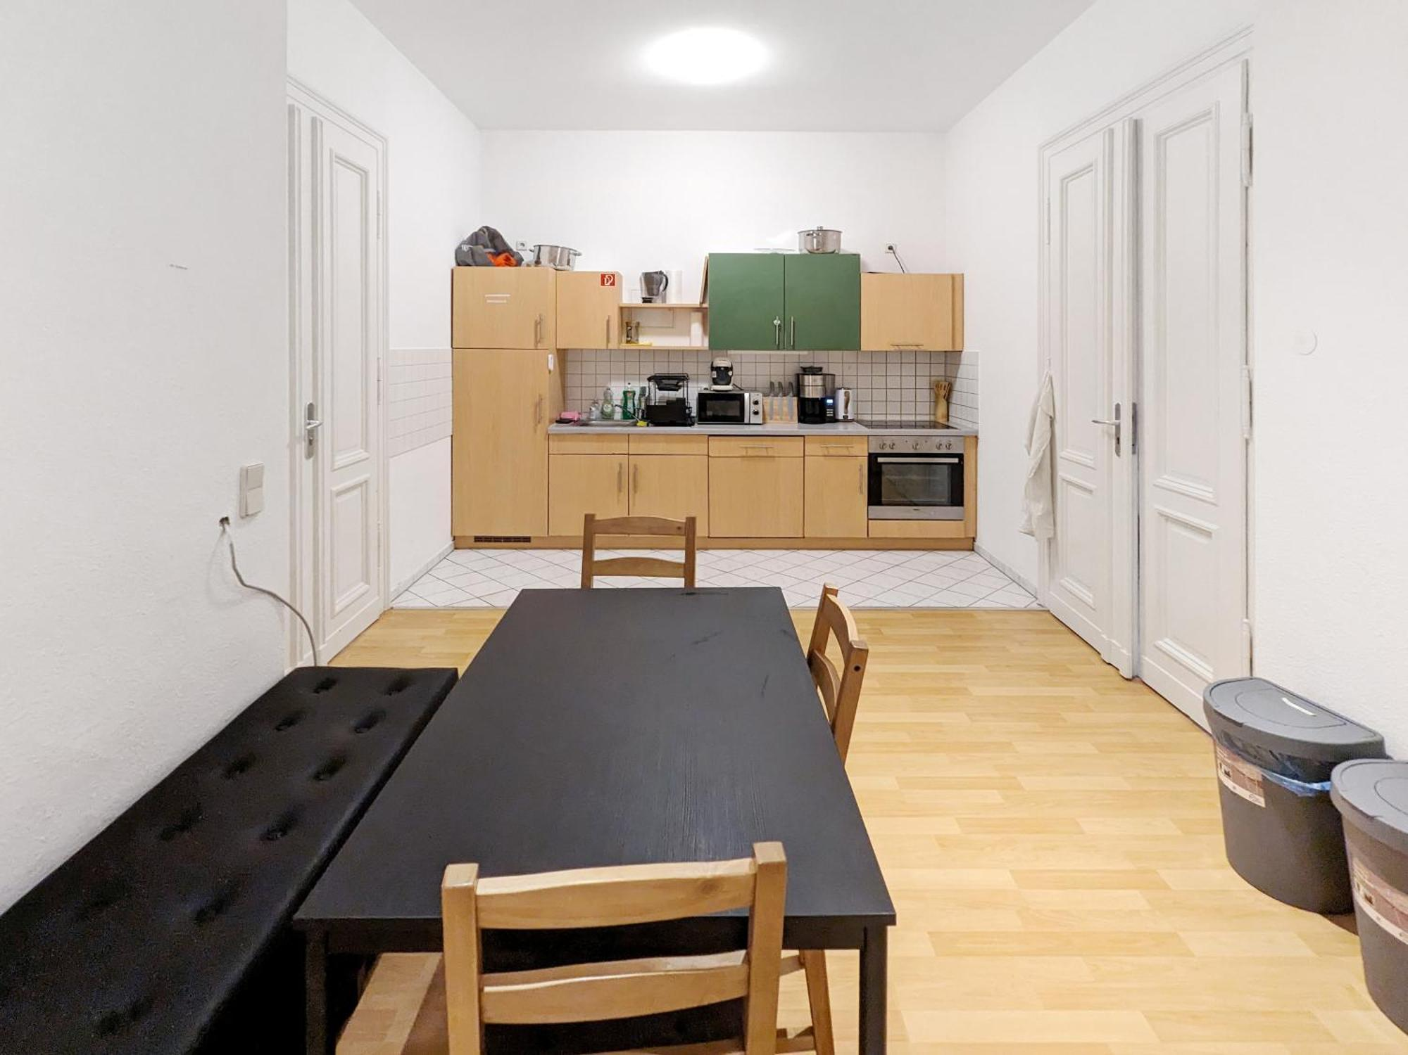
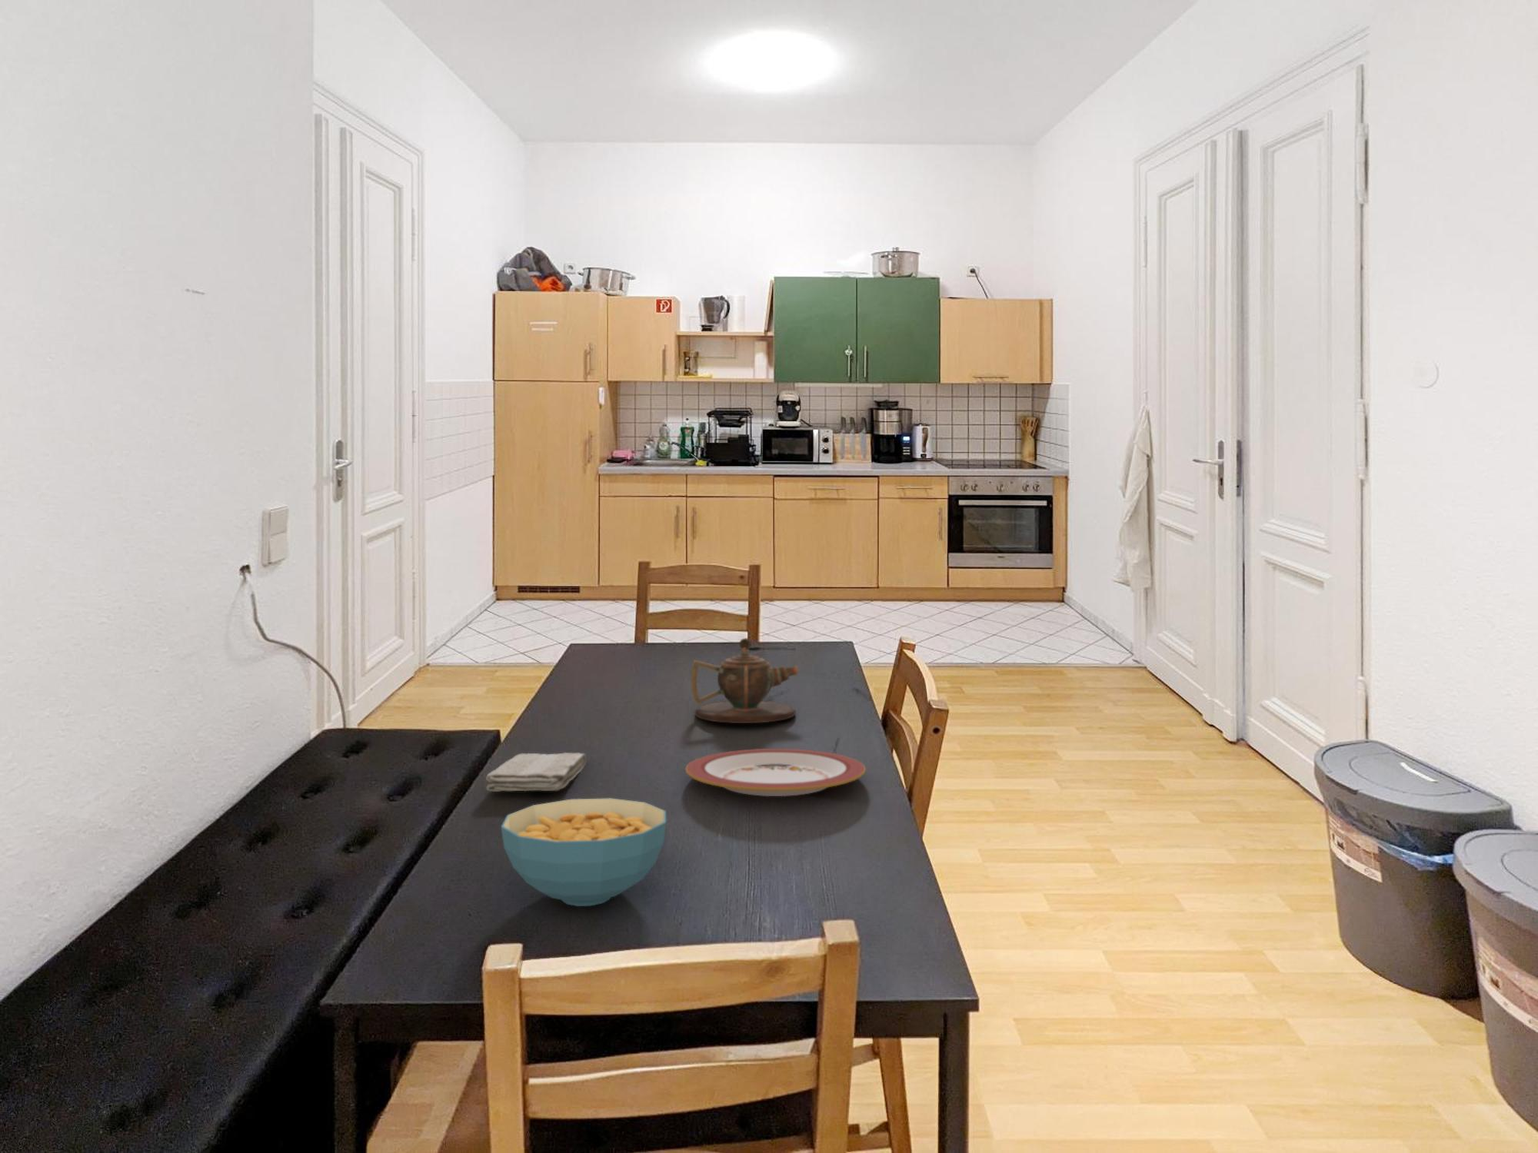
+ washcloth (538, 769)
+ teapot (745, 676)
+ cereal bowl (586, 857)
+ plate (775, 774)
